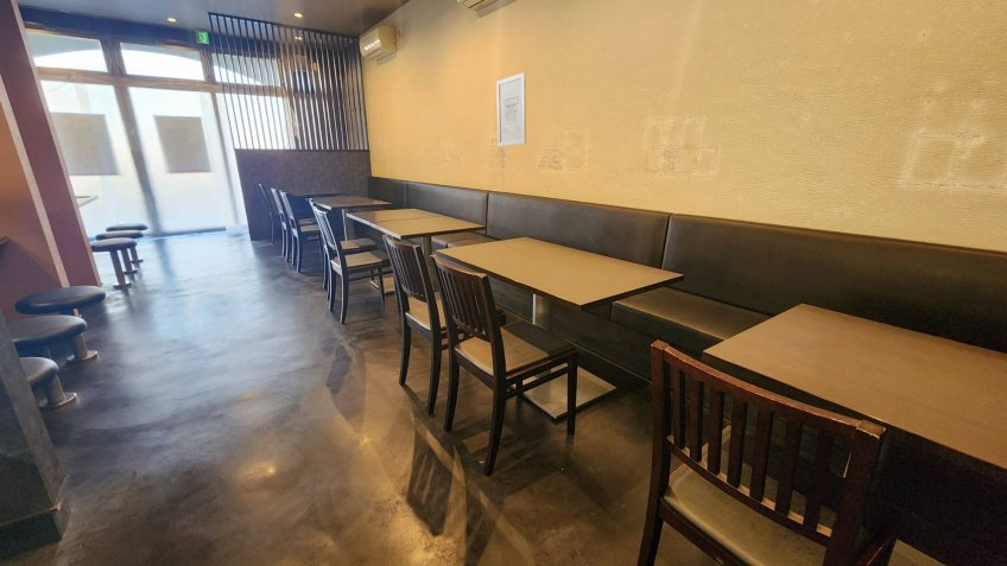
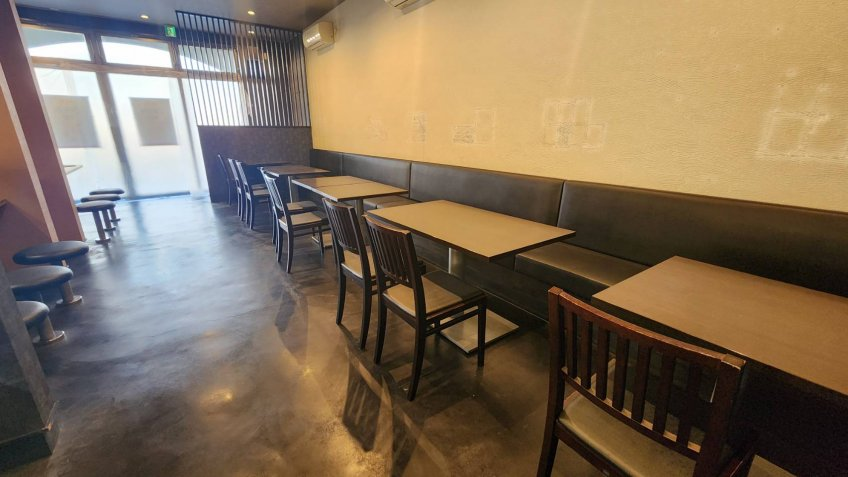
- wall art (511, 112)
